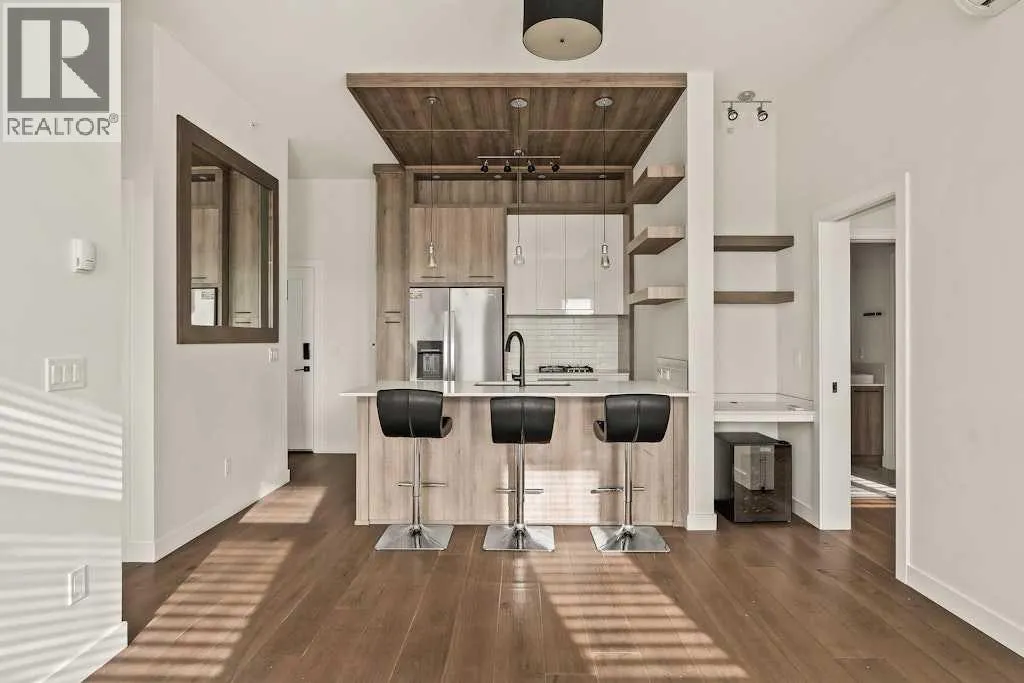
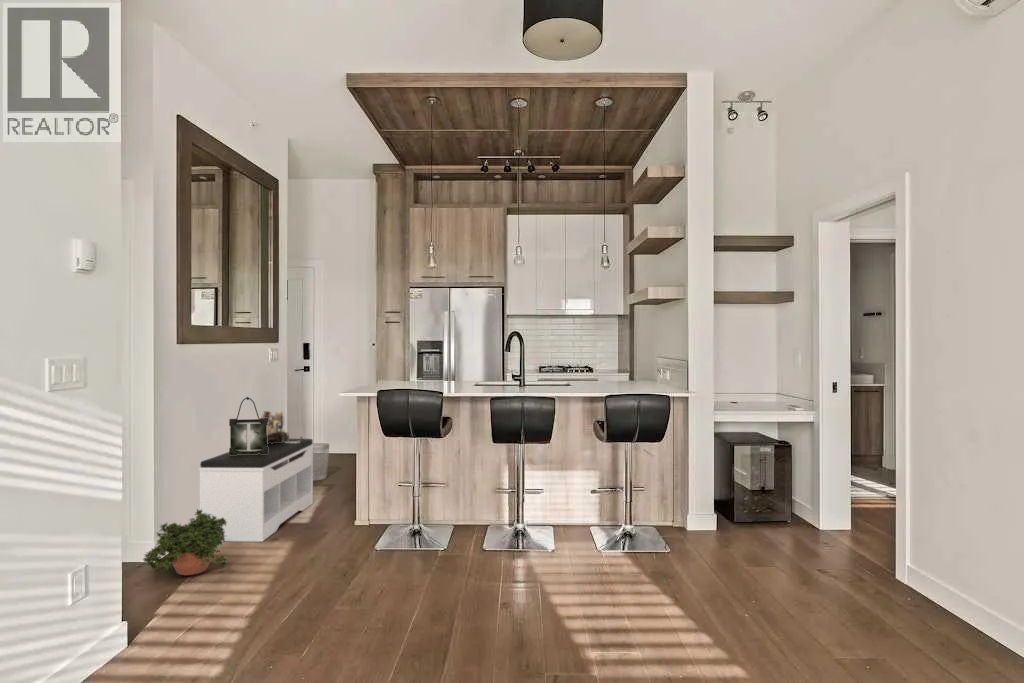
+ wastebasket (315, 461)
+ ruined building (276, 427)
+ bench (262, 484)
+ photo frame (247, 425)
+ potted plant (189, 545)
